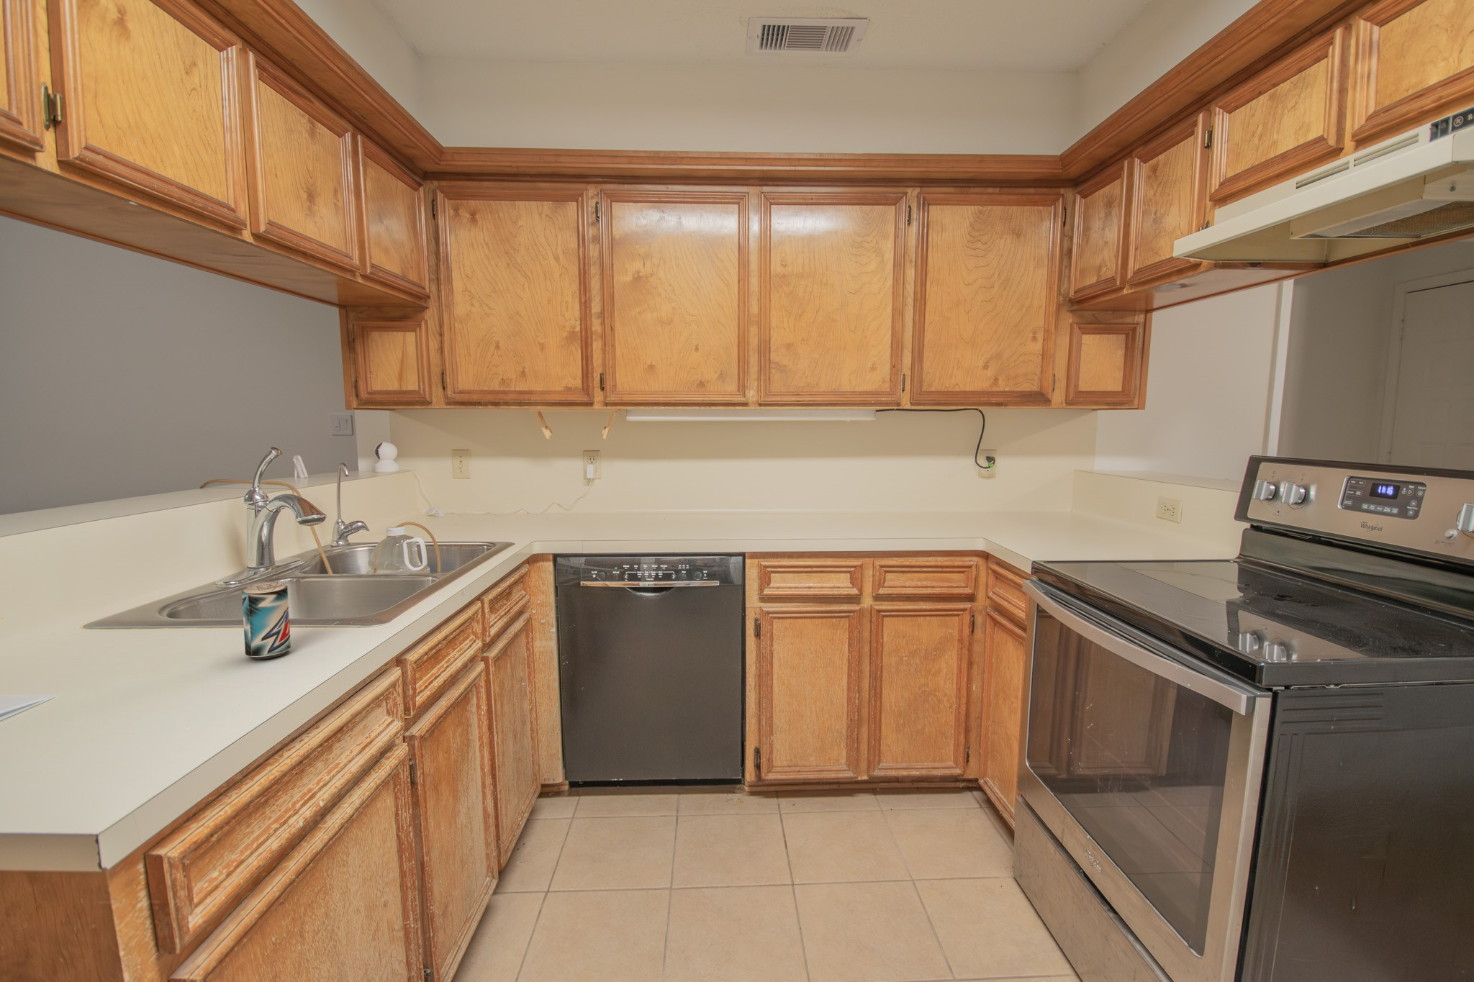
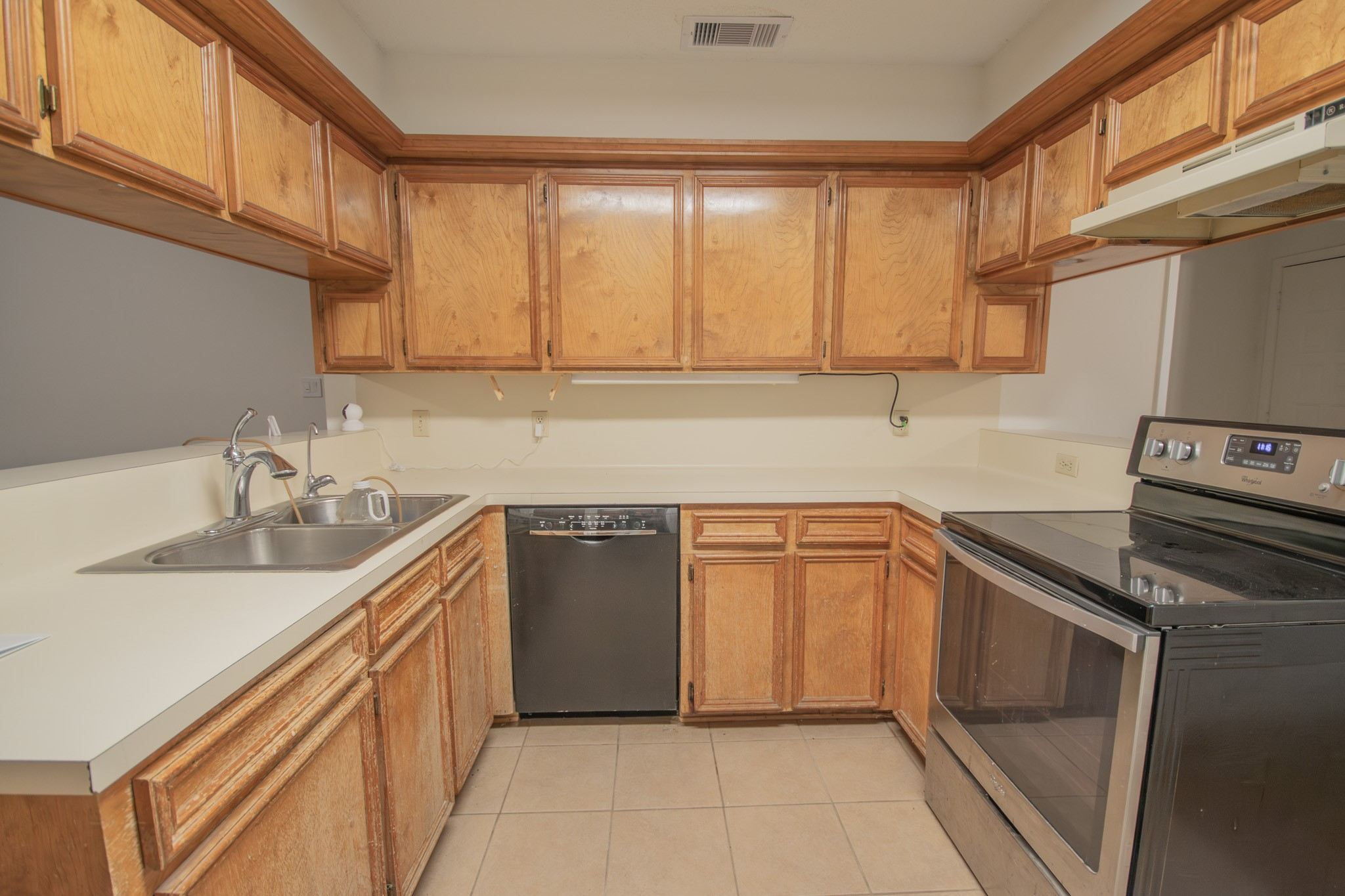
- beer can (266, 619)
